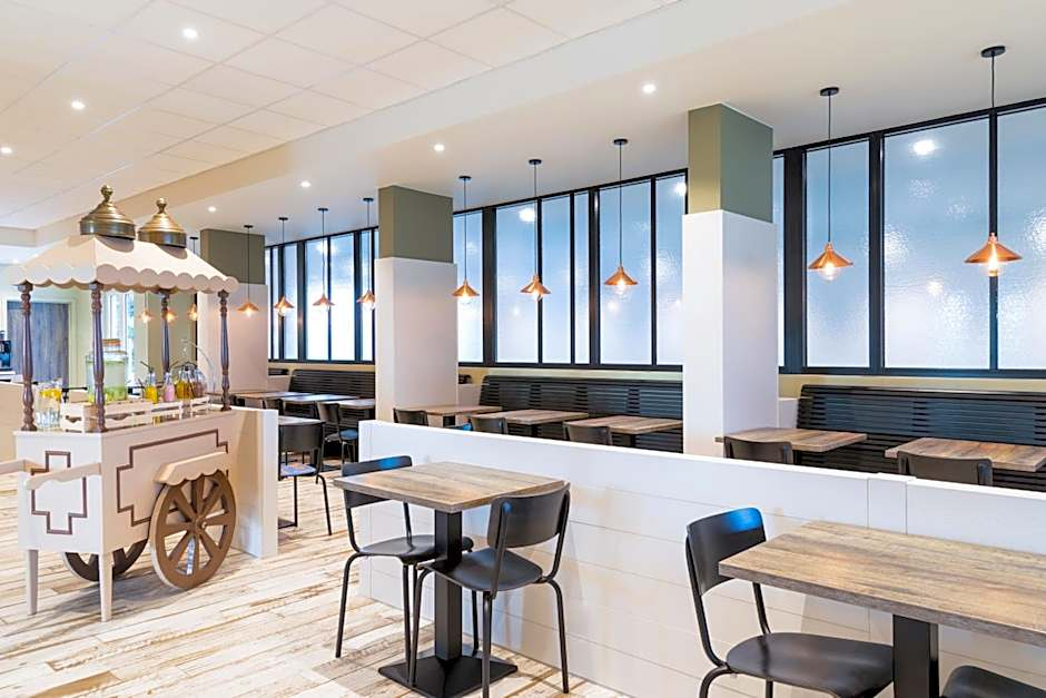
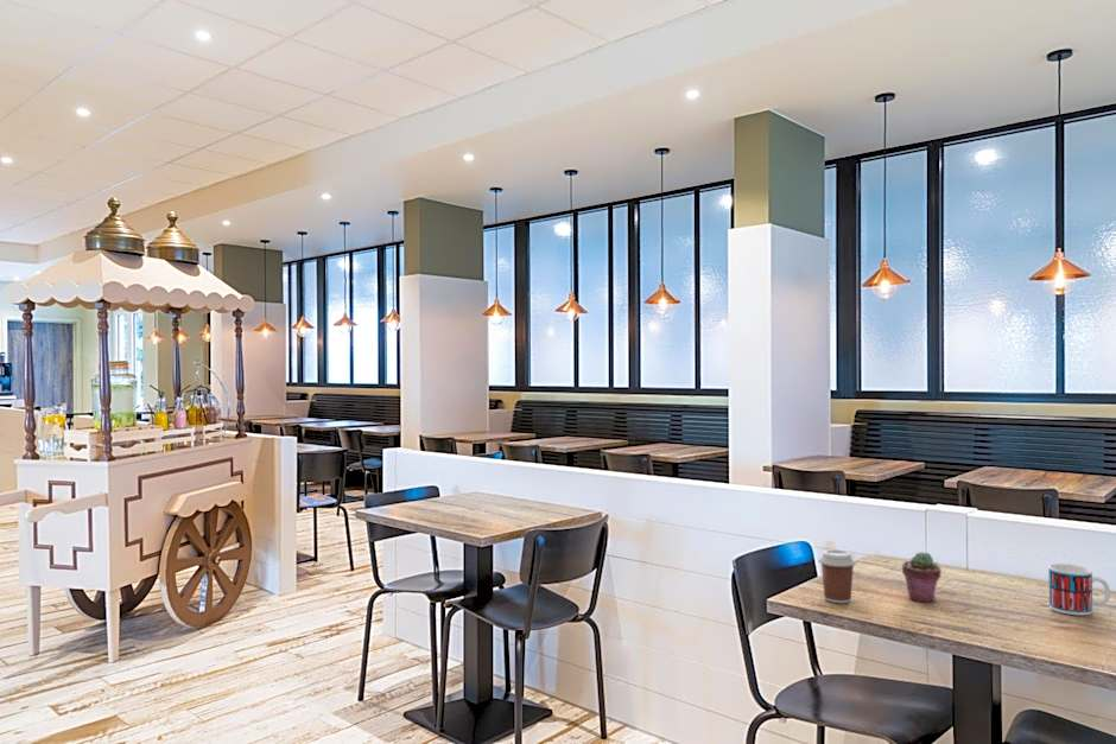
+ coffee cup (837, 576)
+ mug (1077, 589)
+ potted succulent (921, 574)
